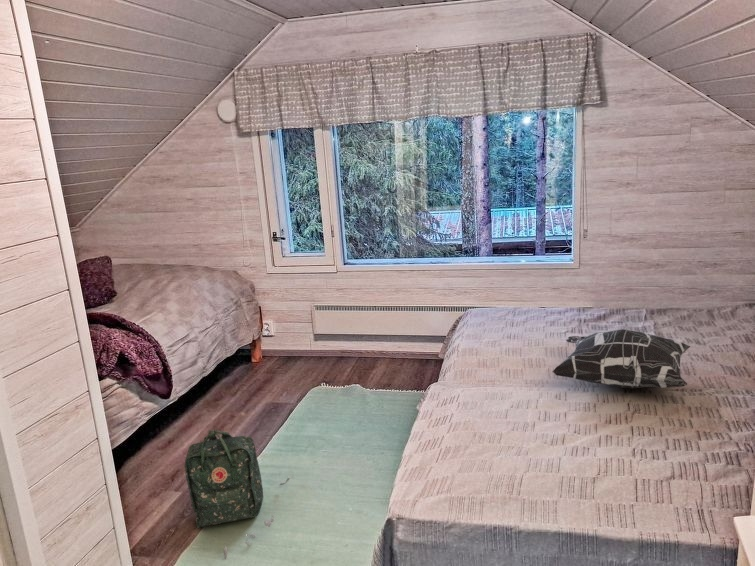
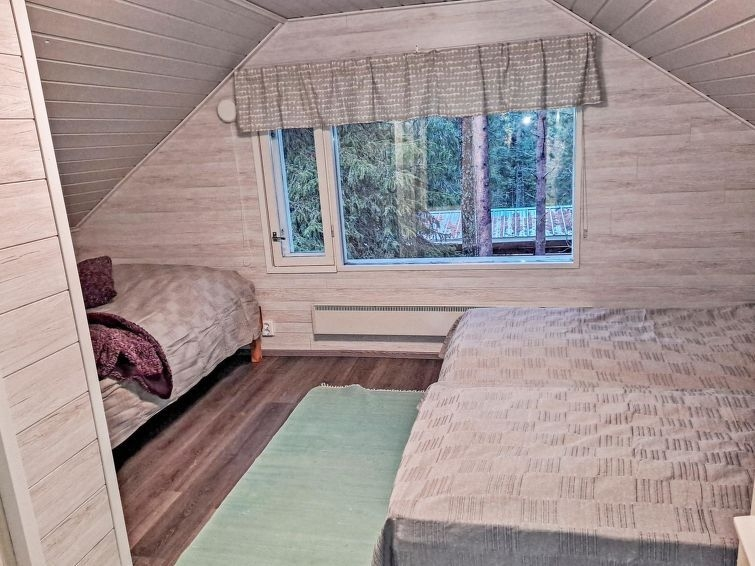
- decorative pillow (620, 357)
- backpack (234, 478)
